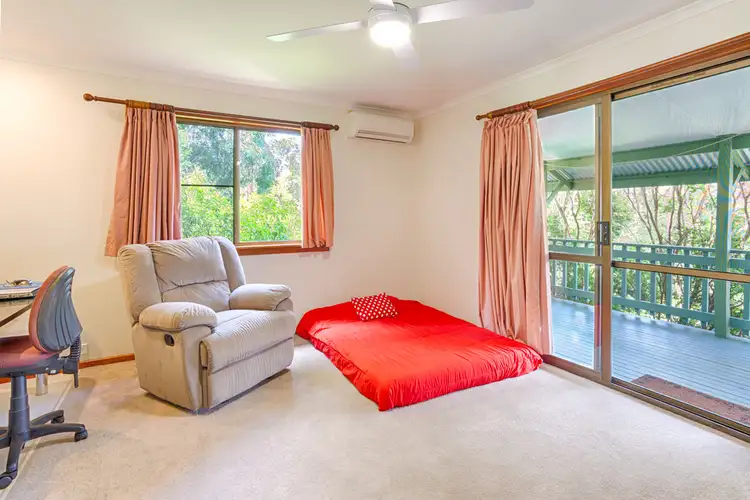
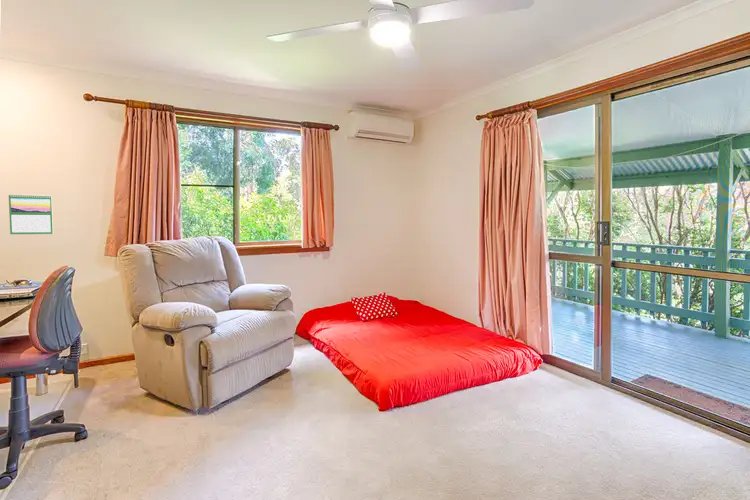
+ calendar (31, 214)
